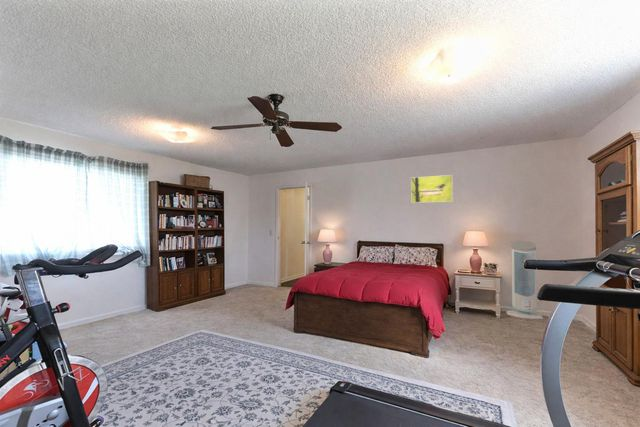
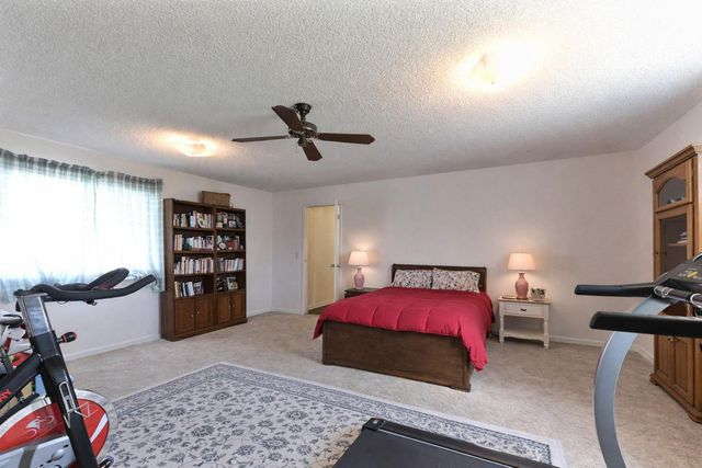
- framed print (431, 189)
- air purifier (523, 278)
